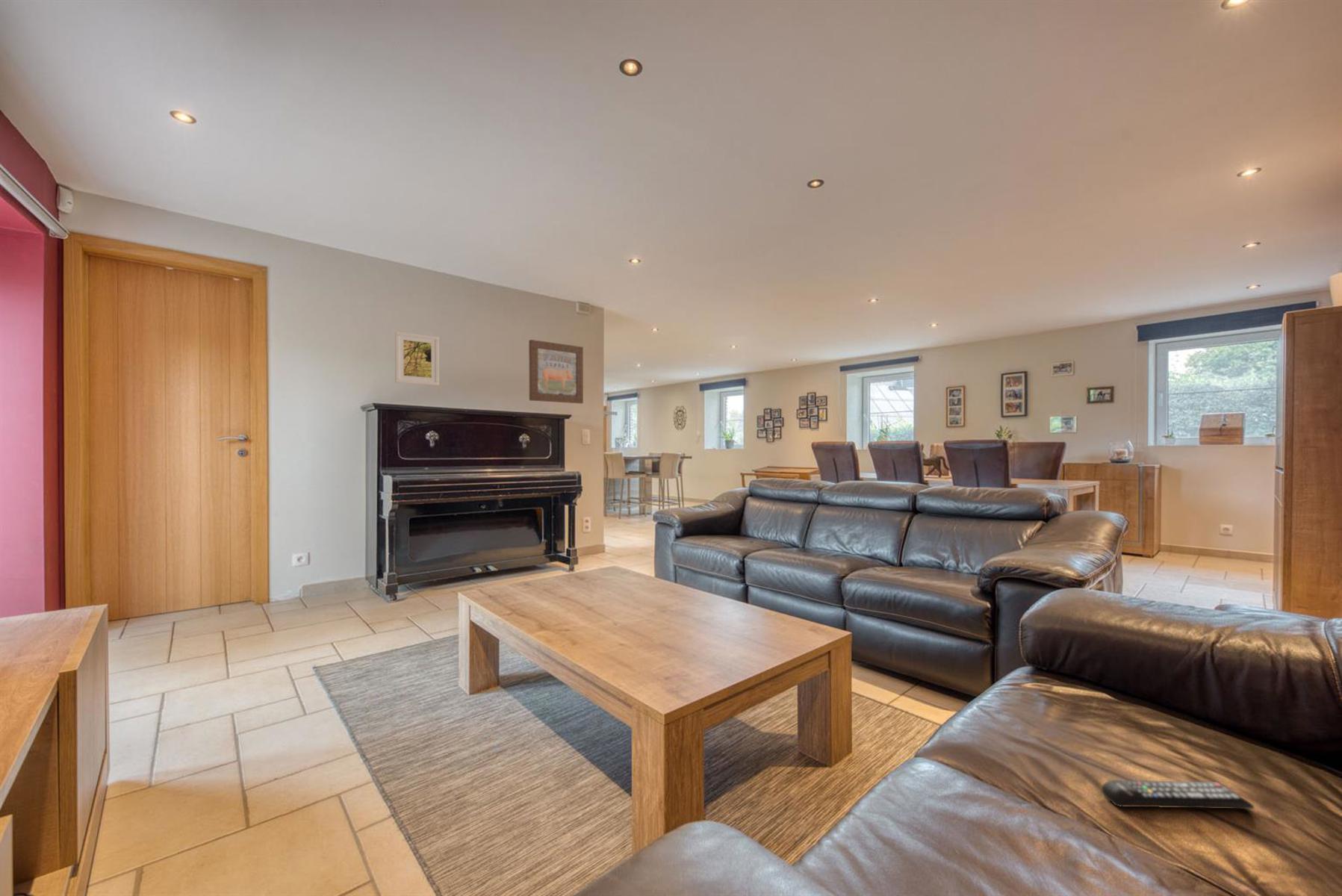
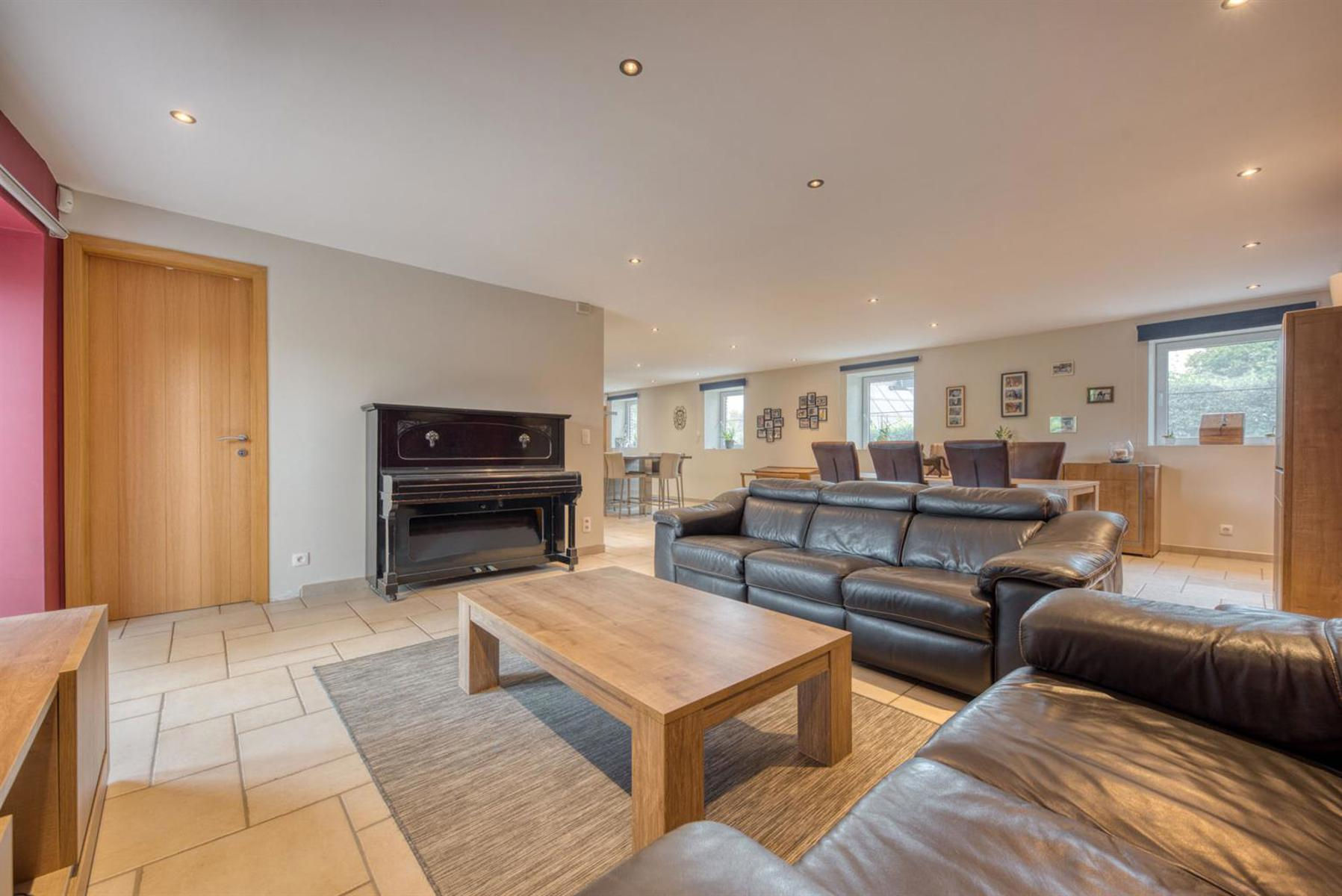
- wall art (556, 373)
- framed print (417, 359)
- remote control (1175, 796)
